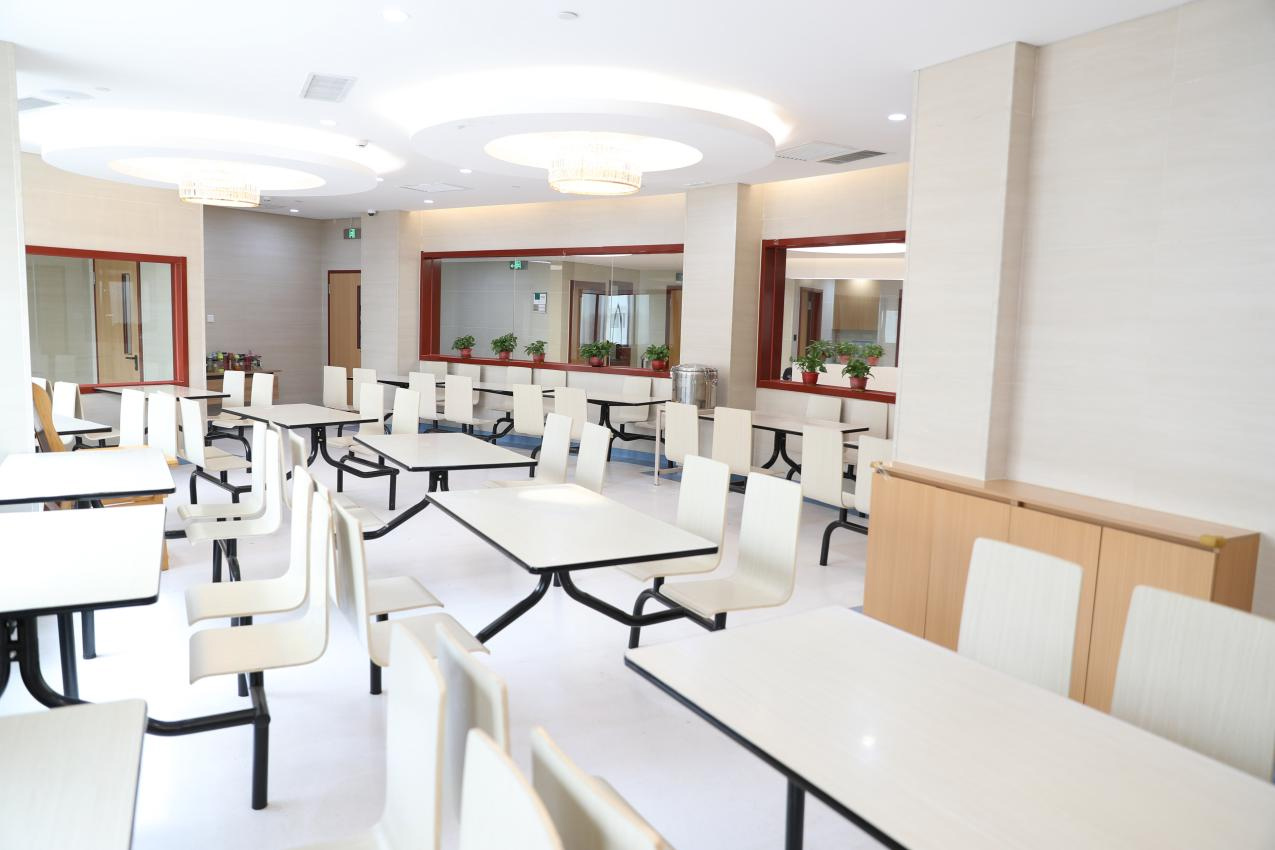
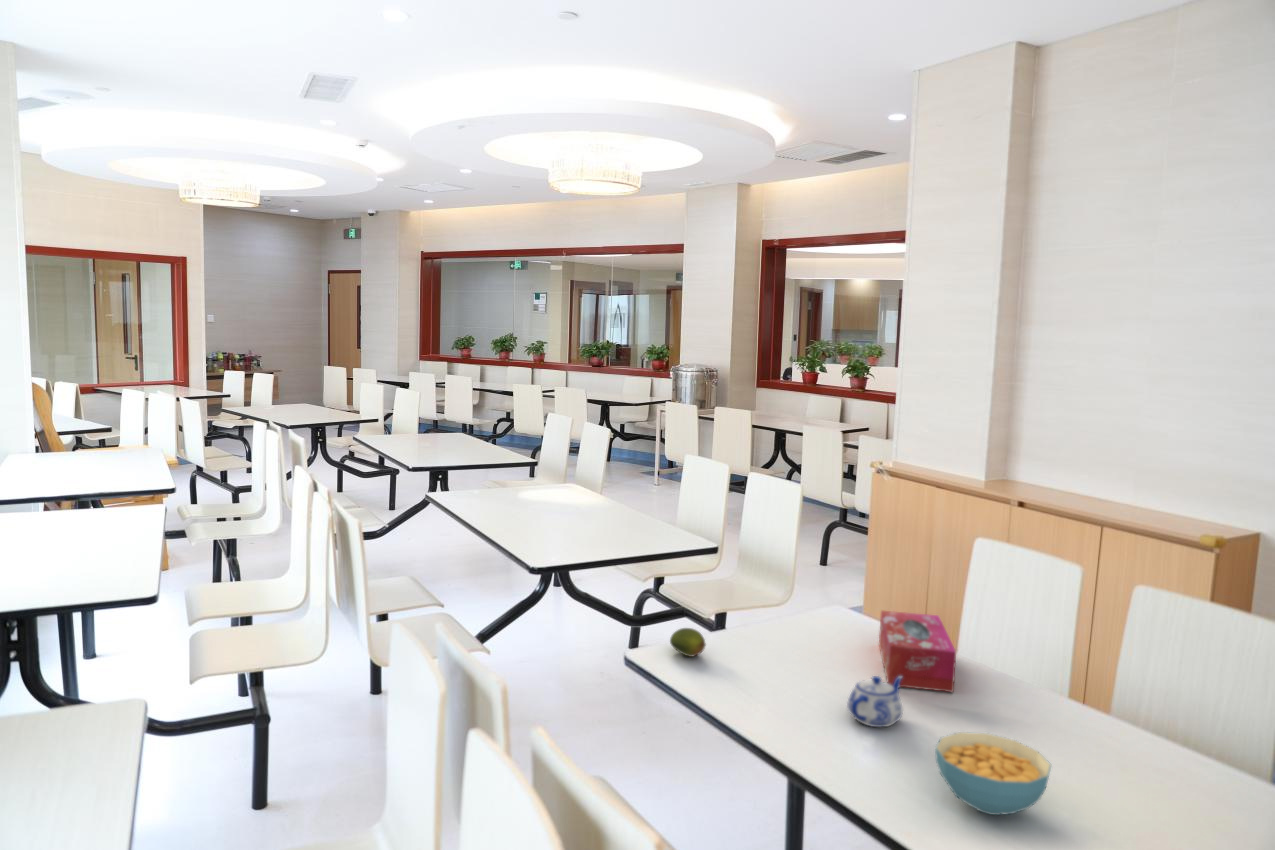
+ teapot (877, 697)
+ tissue box (914, 648)
+ fruit (688, 641)
+ cereal bowl (990, 781)
